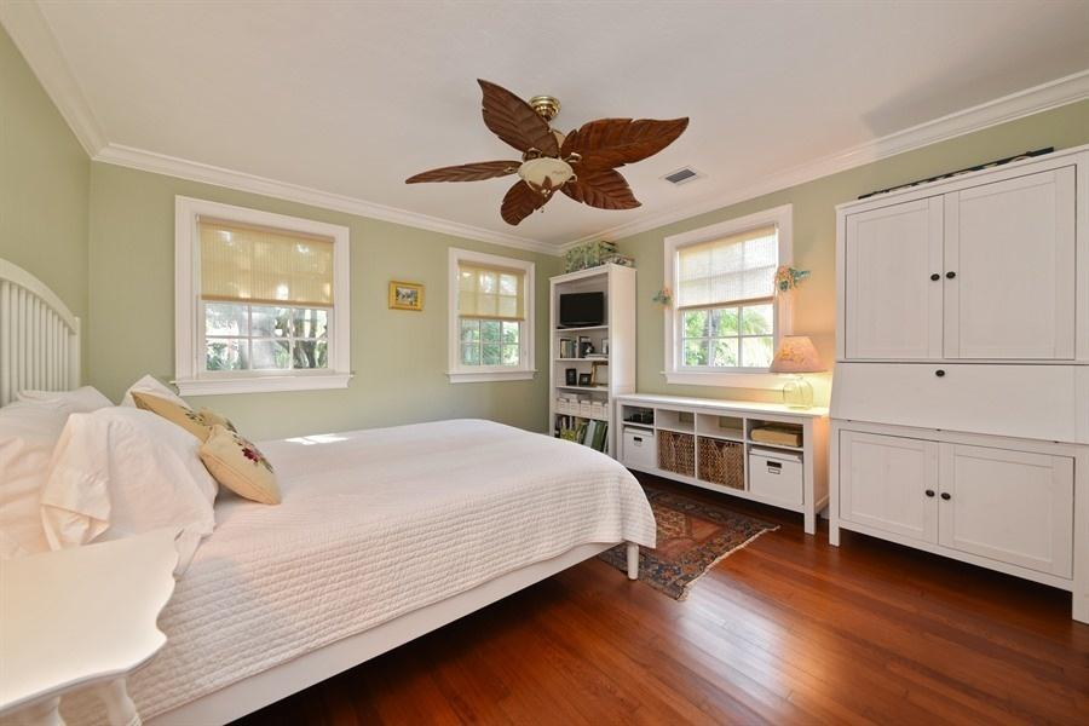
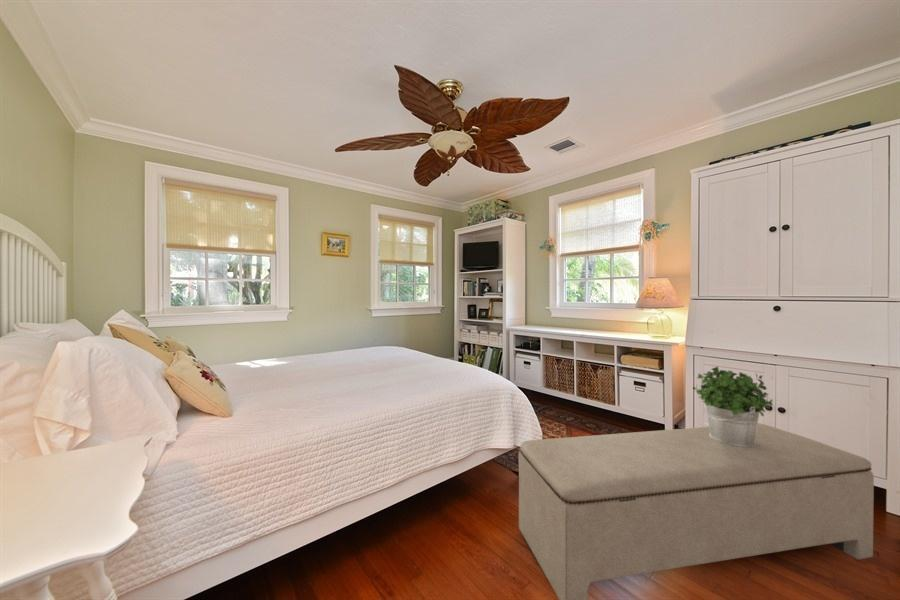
+ bench (685, 494)
+ potted plant (730, 404)
